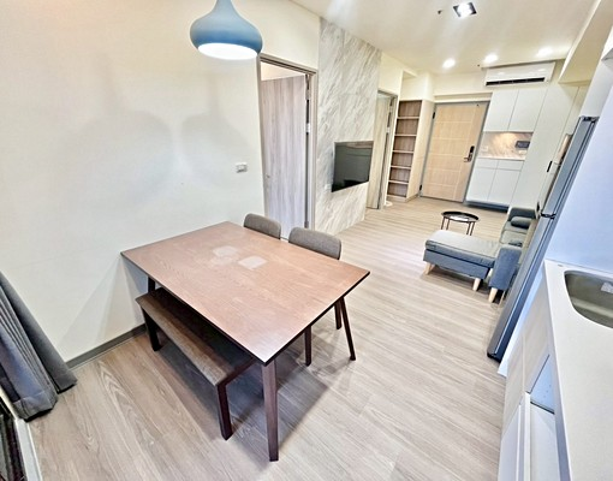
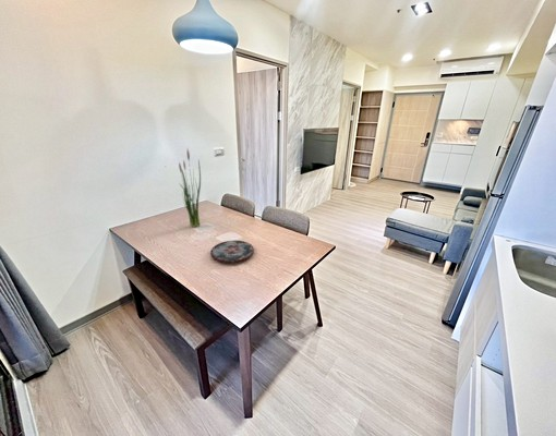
+ plant (188, 189)
+ plate (232, 251)
